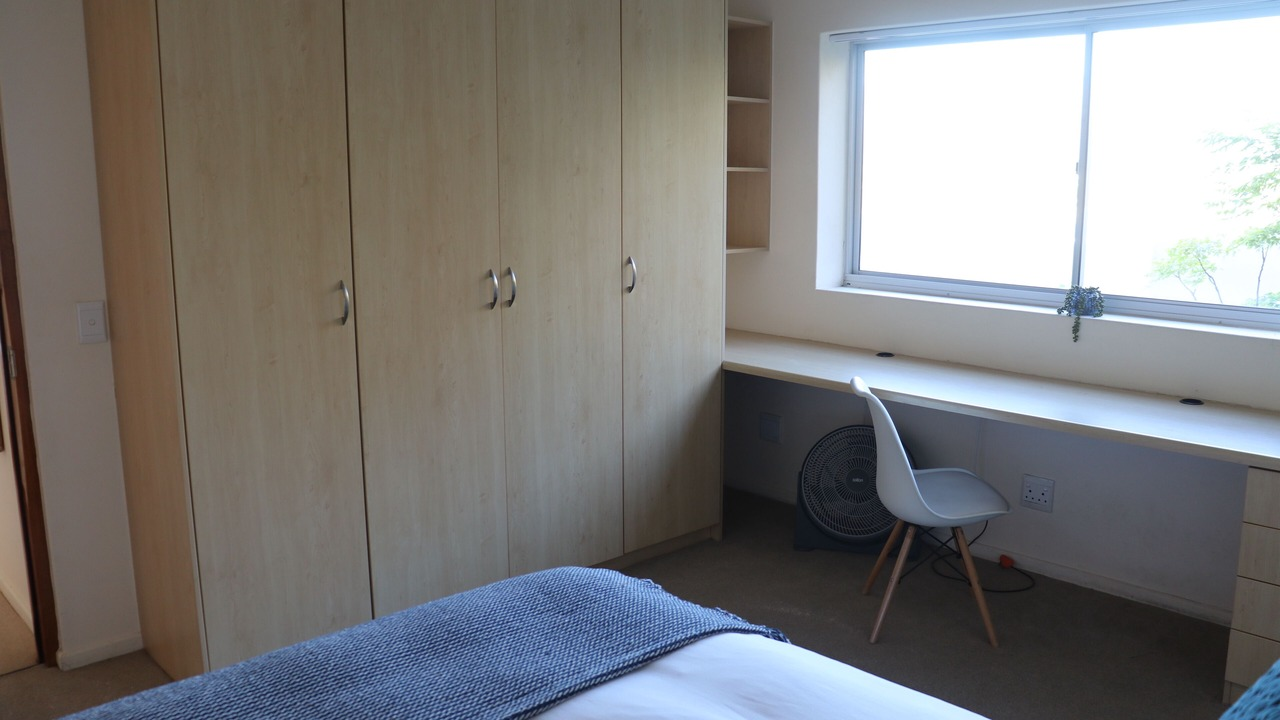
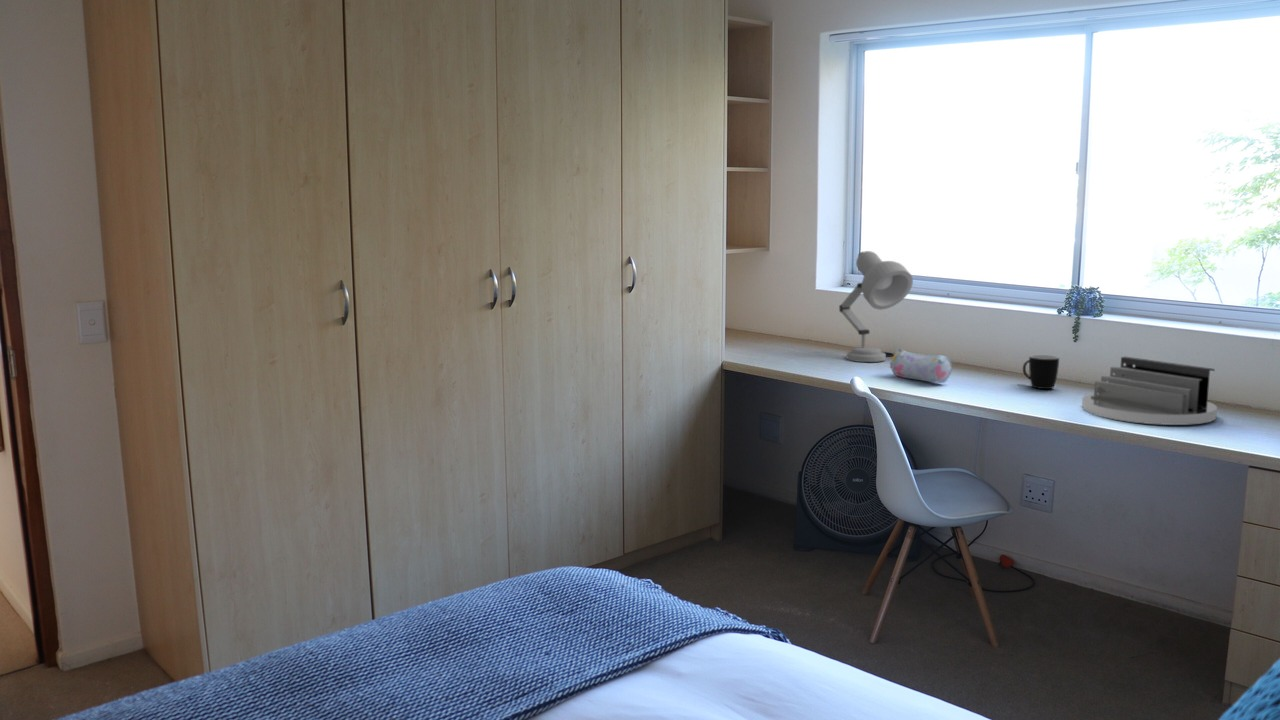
+ mug (1039, 371)
+ desk organizer (1149, 388)
+ pencil case (920, 365)
+ desk lamp (872, 306)
